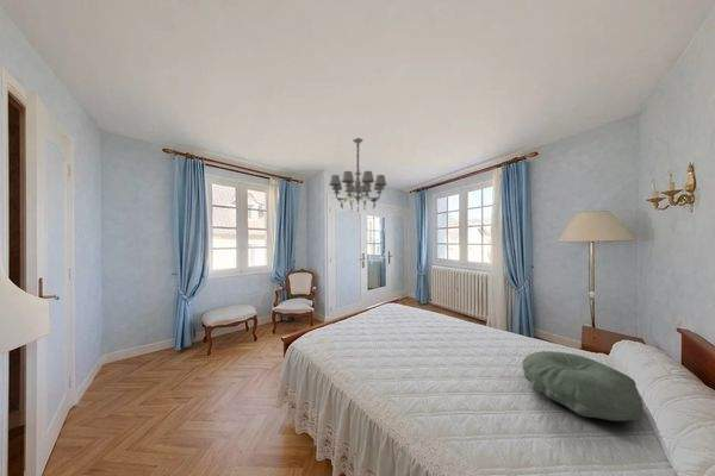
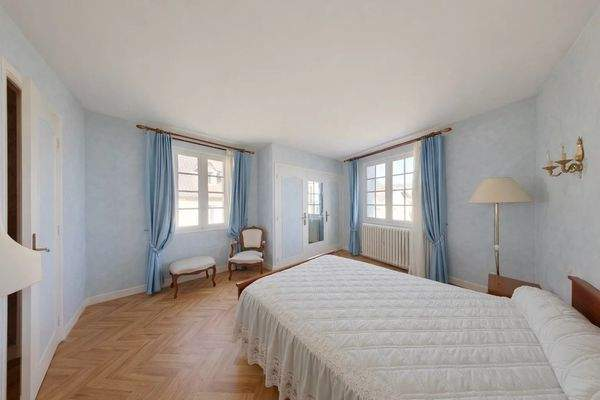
- pillow (574, 378)
- chandelier (358, 176)
